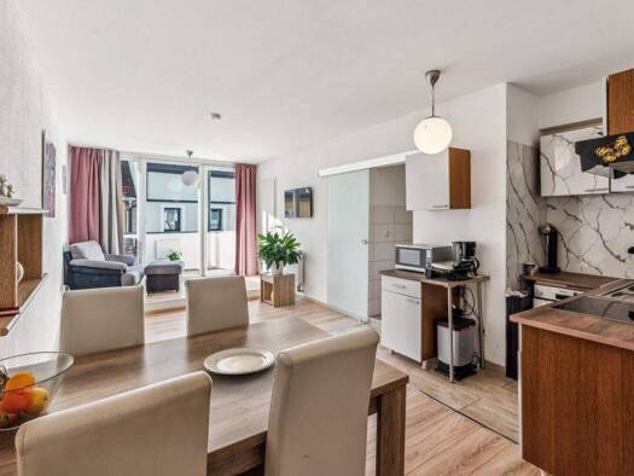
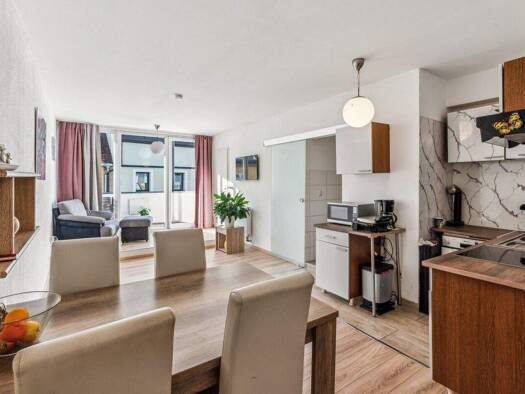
- chinaware (240, 361)
